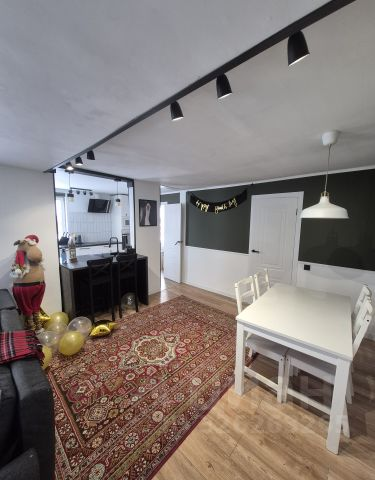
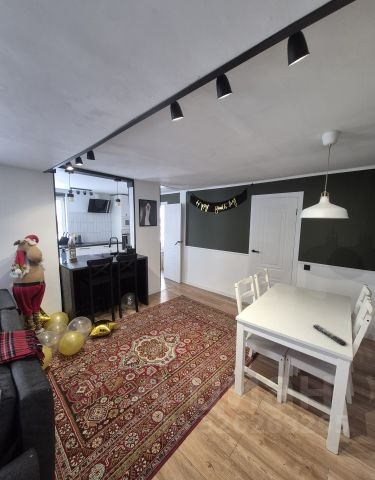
+ remote control (328, 333)
